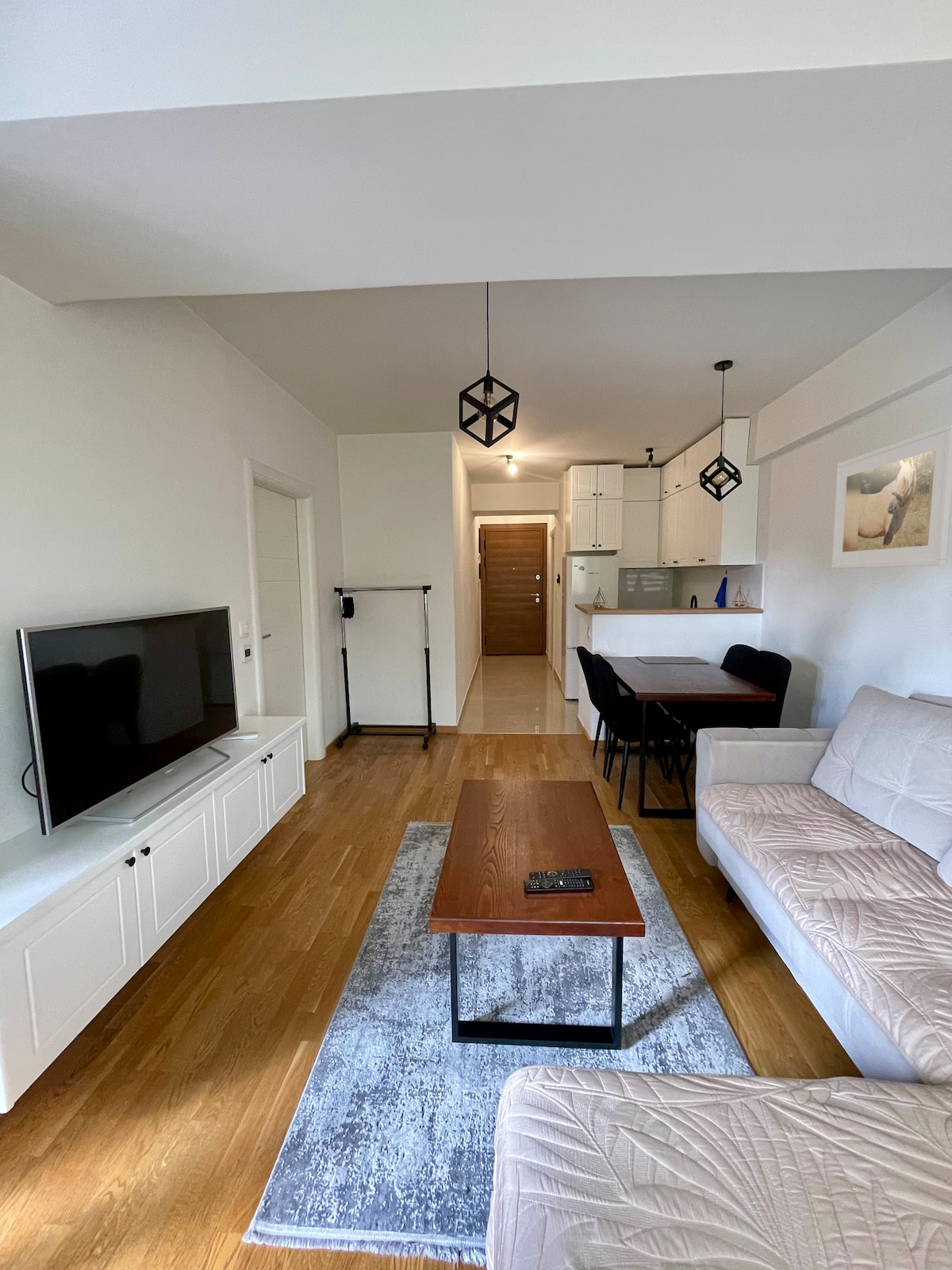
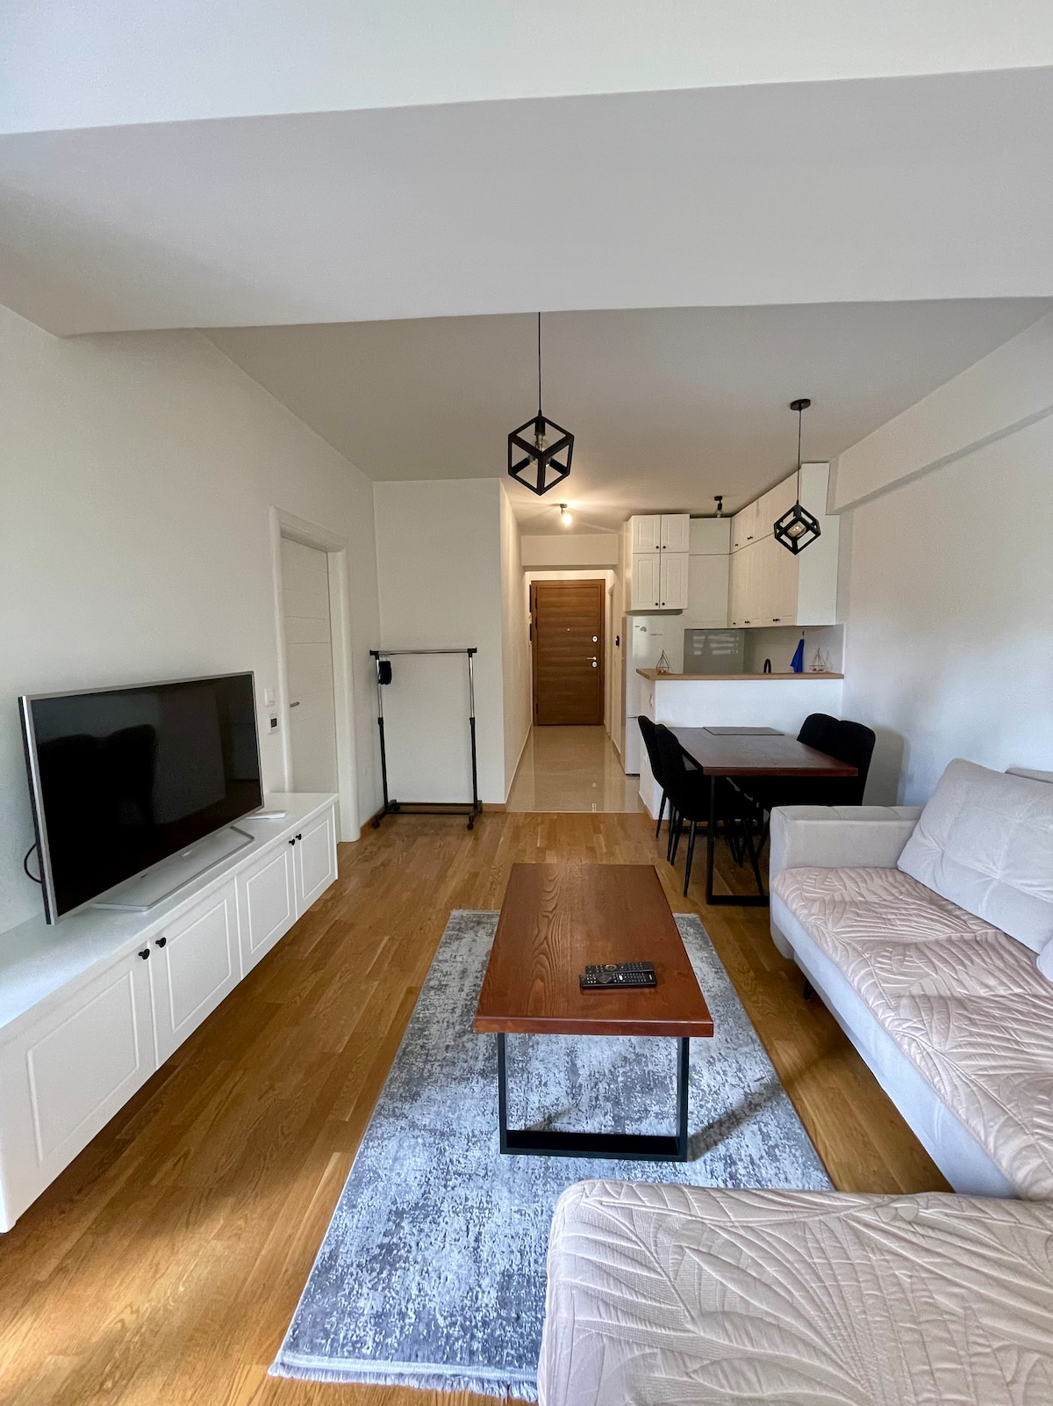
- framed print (884, 507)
